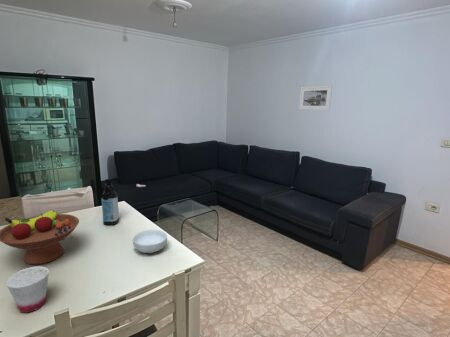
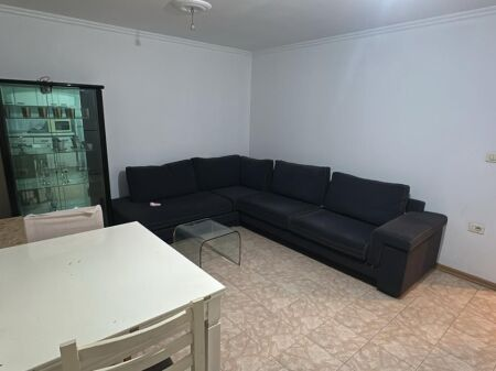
- cup (30, 291)
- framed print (314, 98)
- water bottle (110, 201)
- fruit bowl (41, 235)
- cereal bowl (150, 242)
